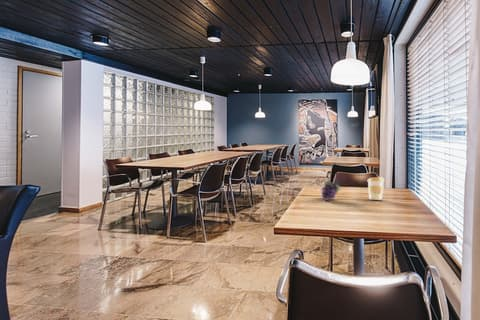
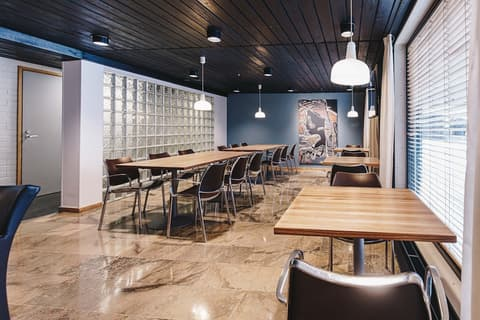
- fruit (330, 189)
- coffee cup (375, 187)
